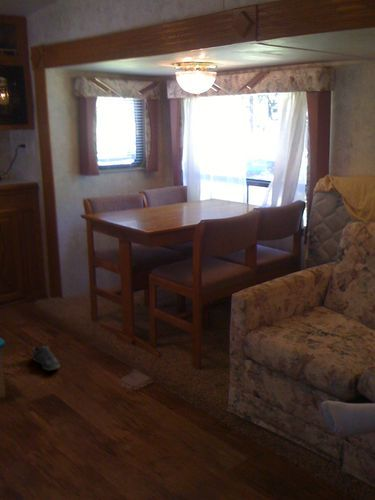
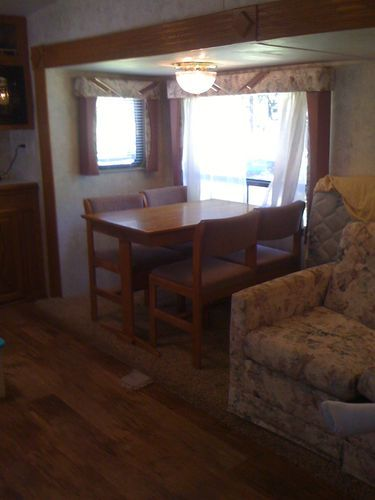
- shoe (46, 355)
